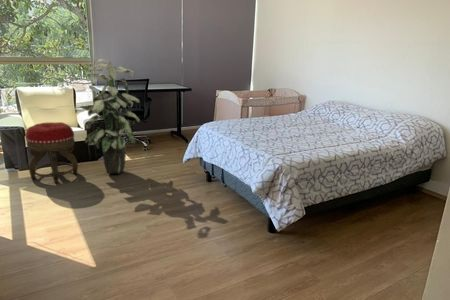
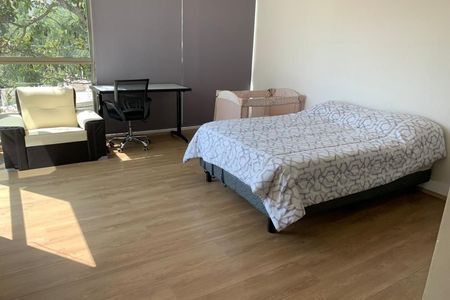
- indoor plant (110, 117)
- footstool (52, 150)
